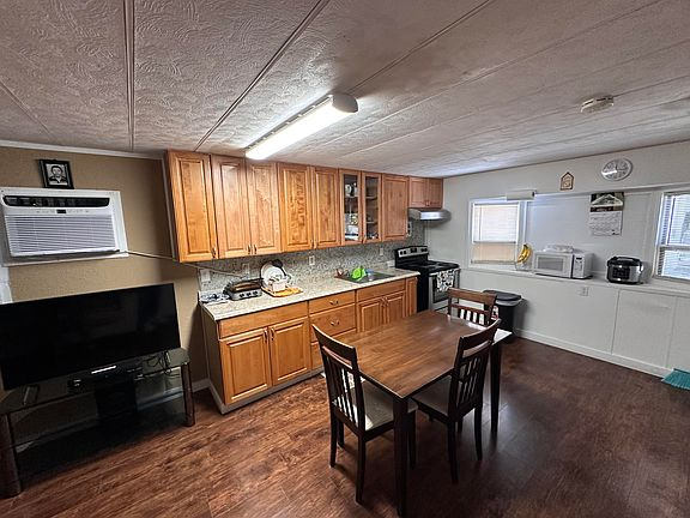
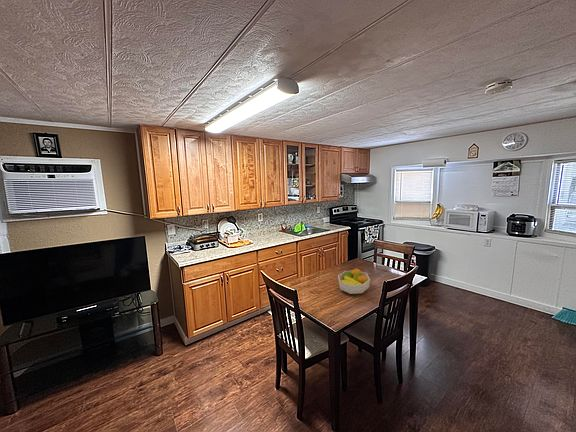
+ fruit bowl (353, 280)
